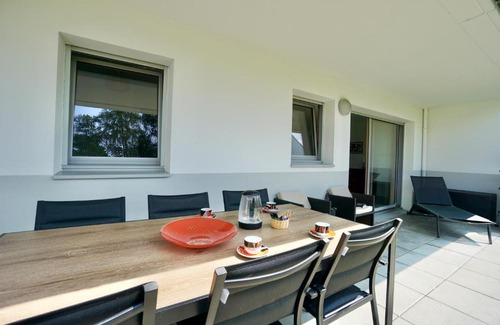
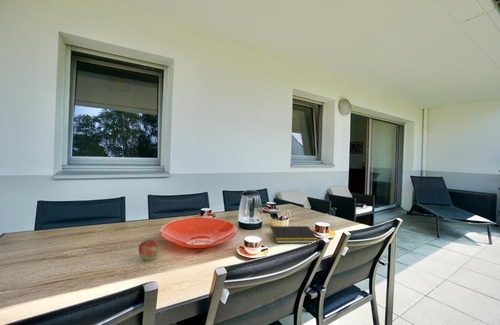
+ fruit (148, 249)
+ notepad (293, 234)
